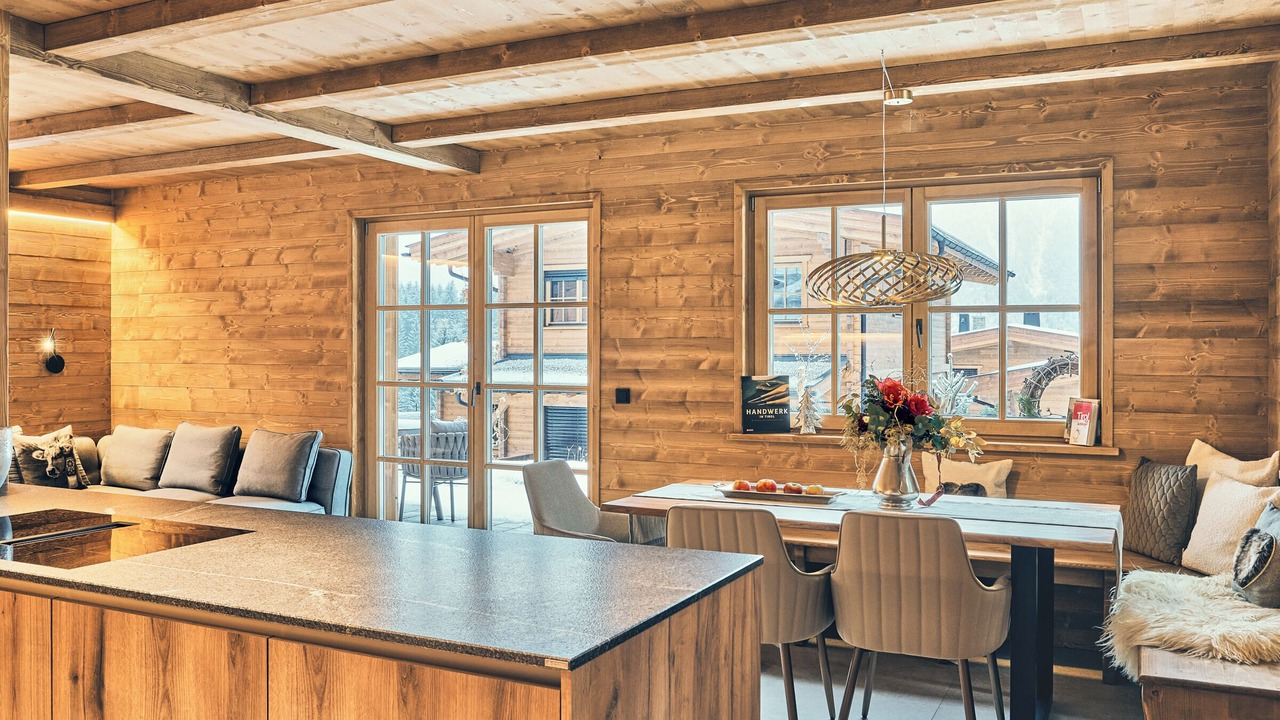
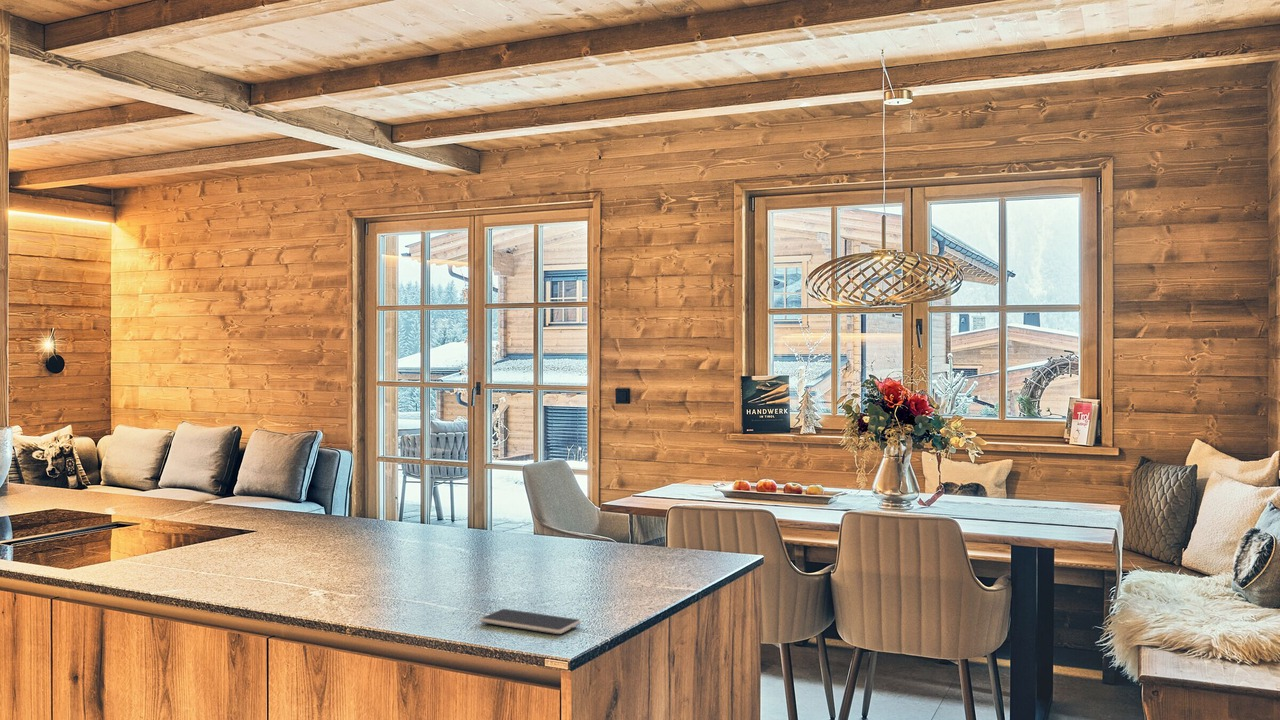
+ smartphone (530, 621)
